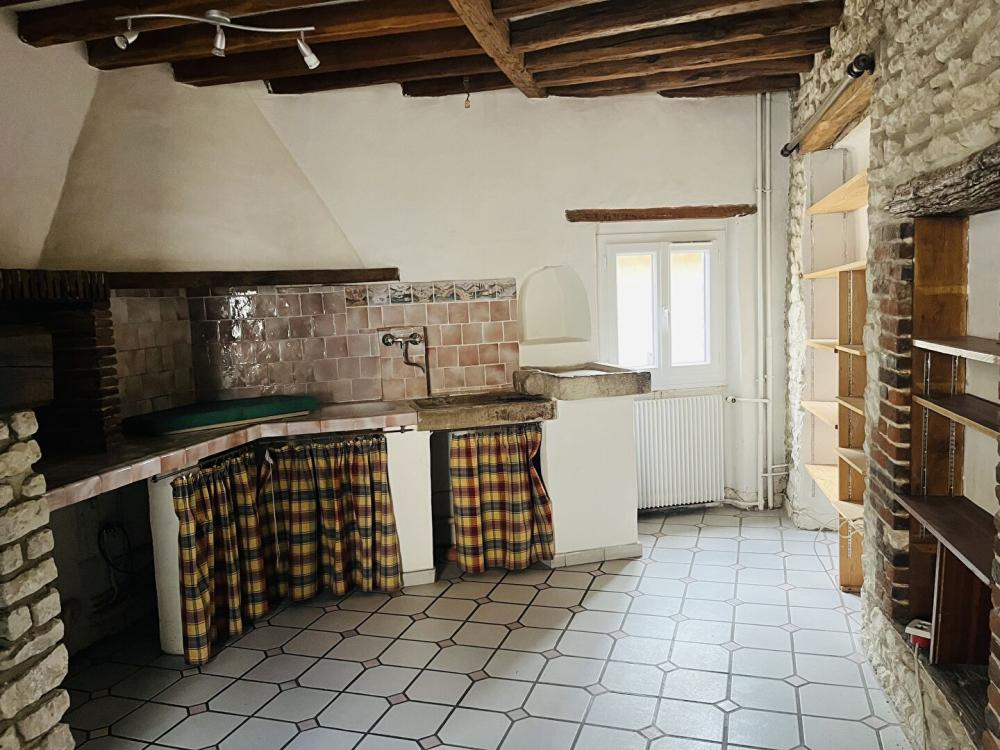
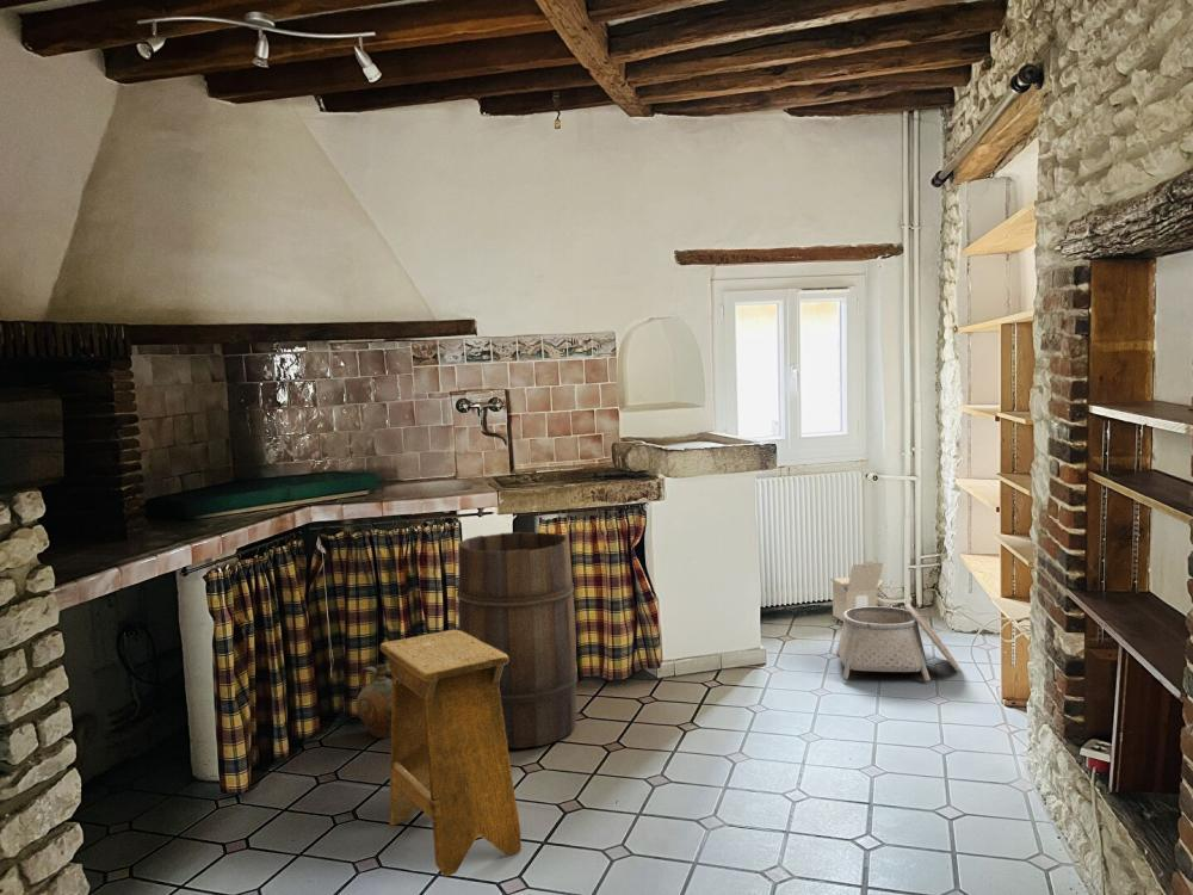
+ cardboard box (857, 588)
+ stool (447, 743)
+ ceramic jug (382, 699)
+ basket (897, 636)
+ wooden barrel (517, 635)
